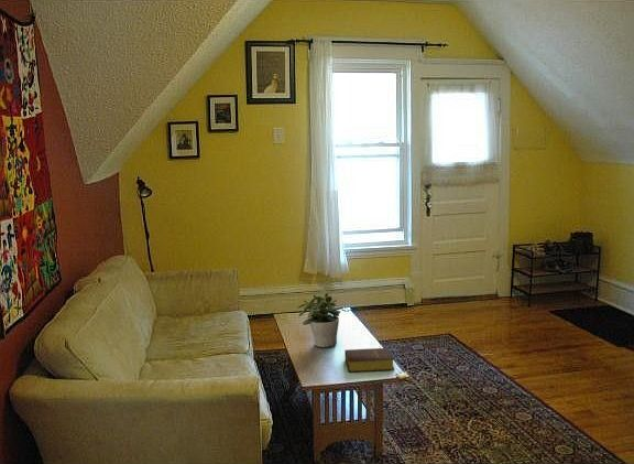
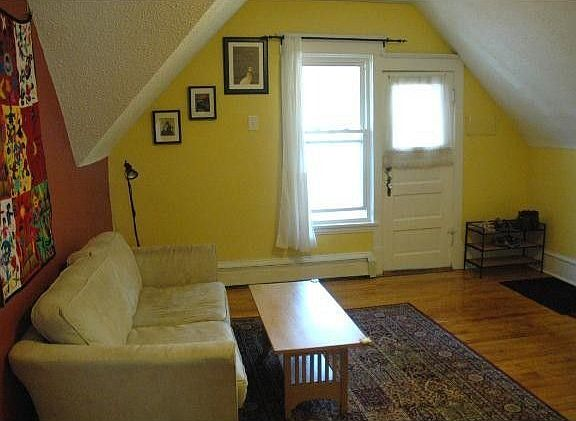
- bible (369, 359)
- potted plant (318, 319)
